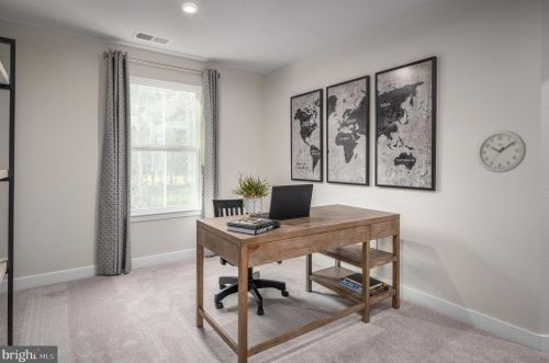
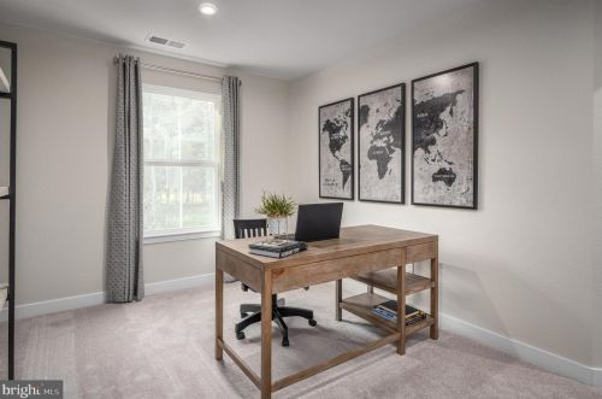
- wall clock (500, 151)
